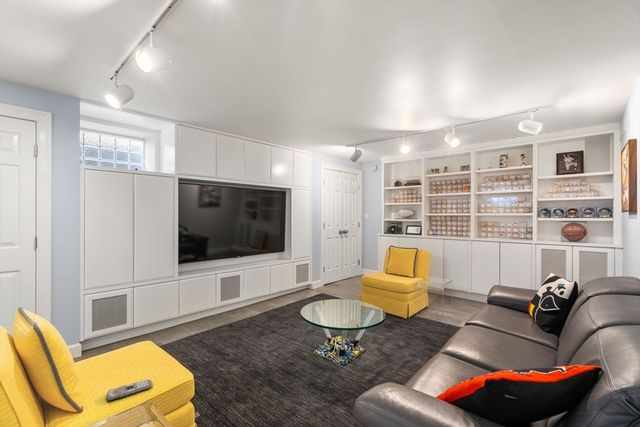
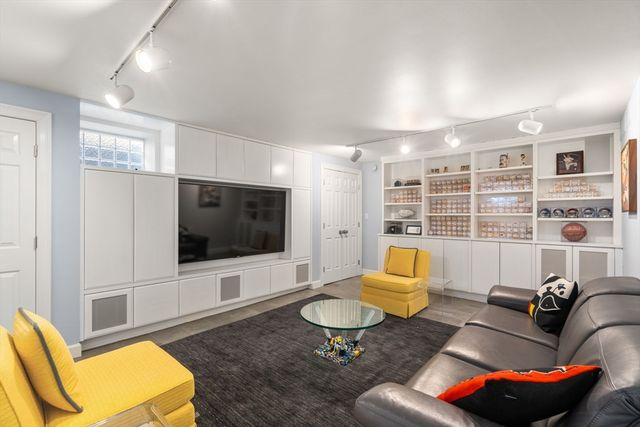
- remote control (130, 389)
